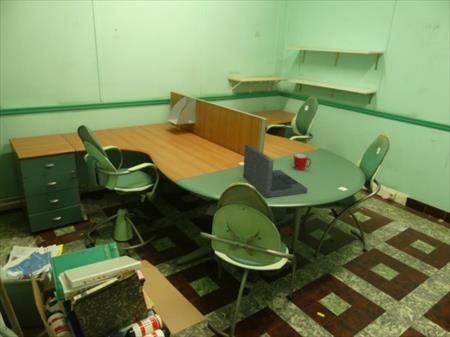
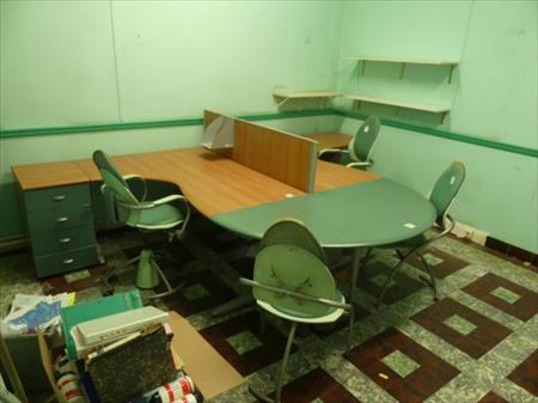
- laptop (272, 167)
- mug (302, 162)
